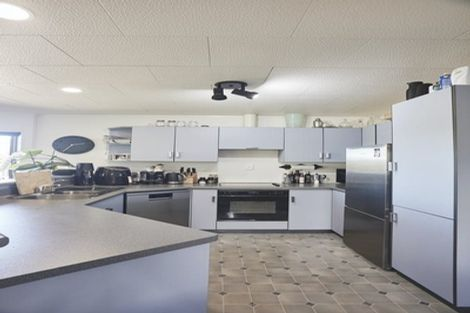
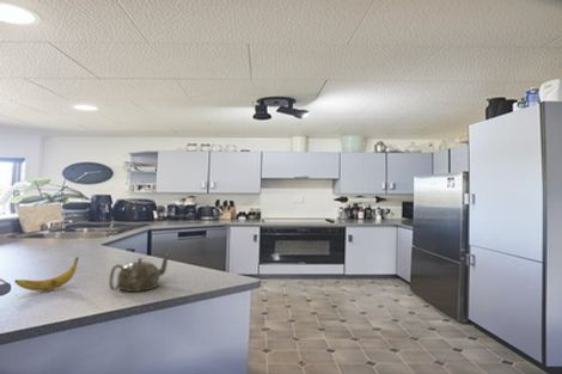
+ teapot (142, 271)
+ banana (50, 278)
